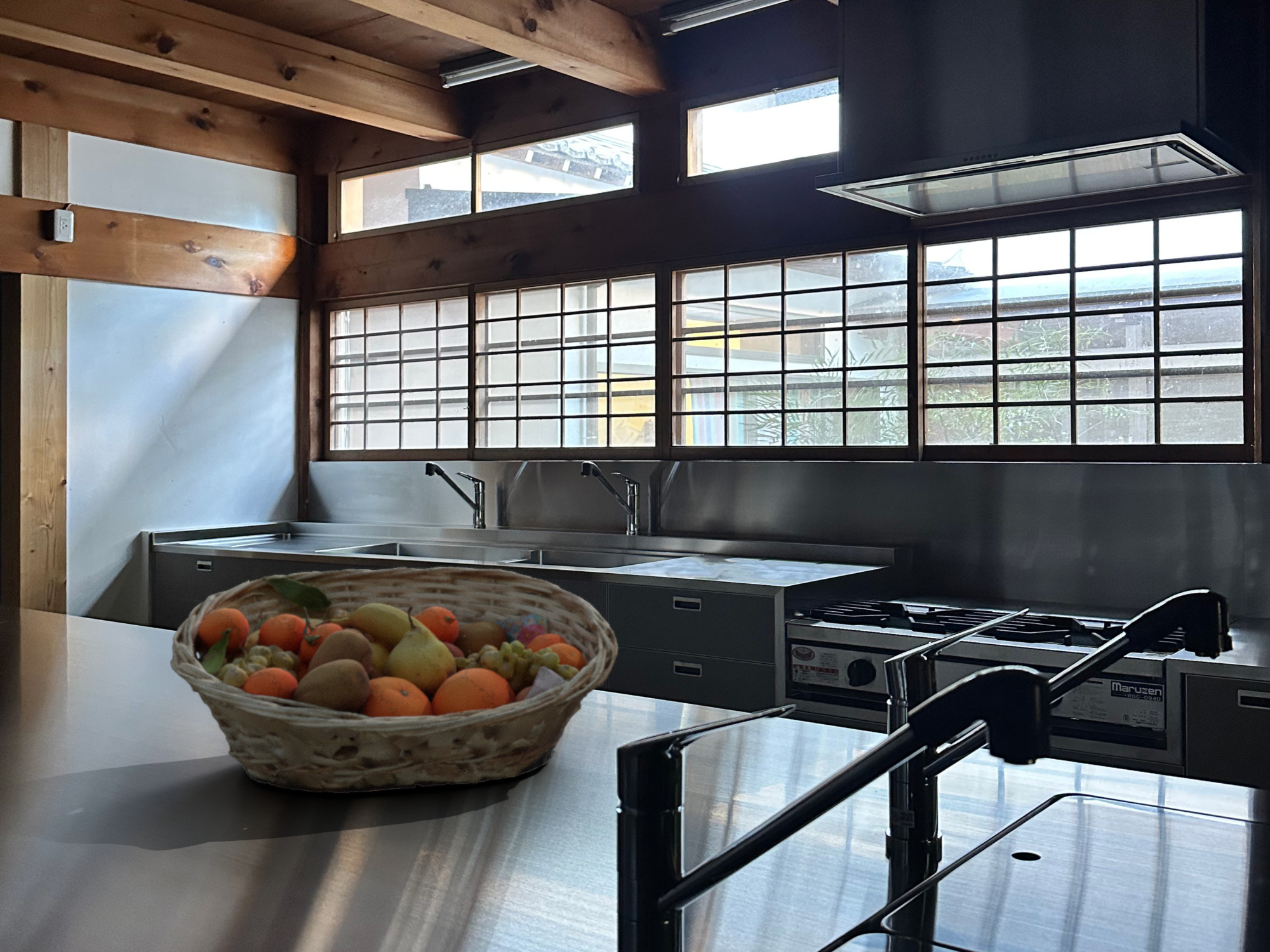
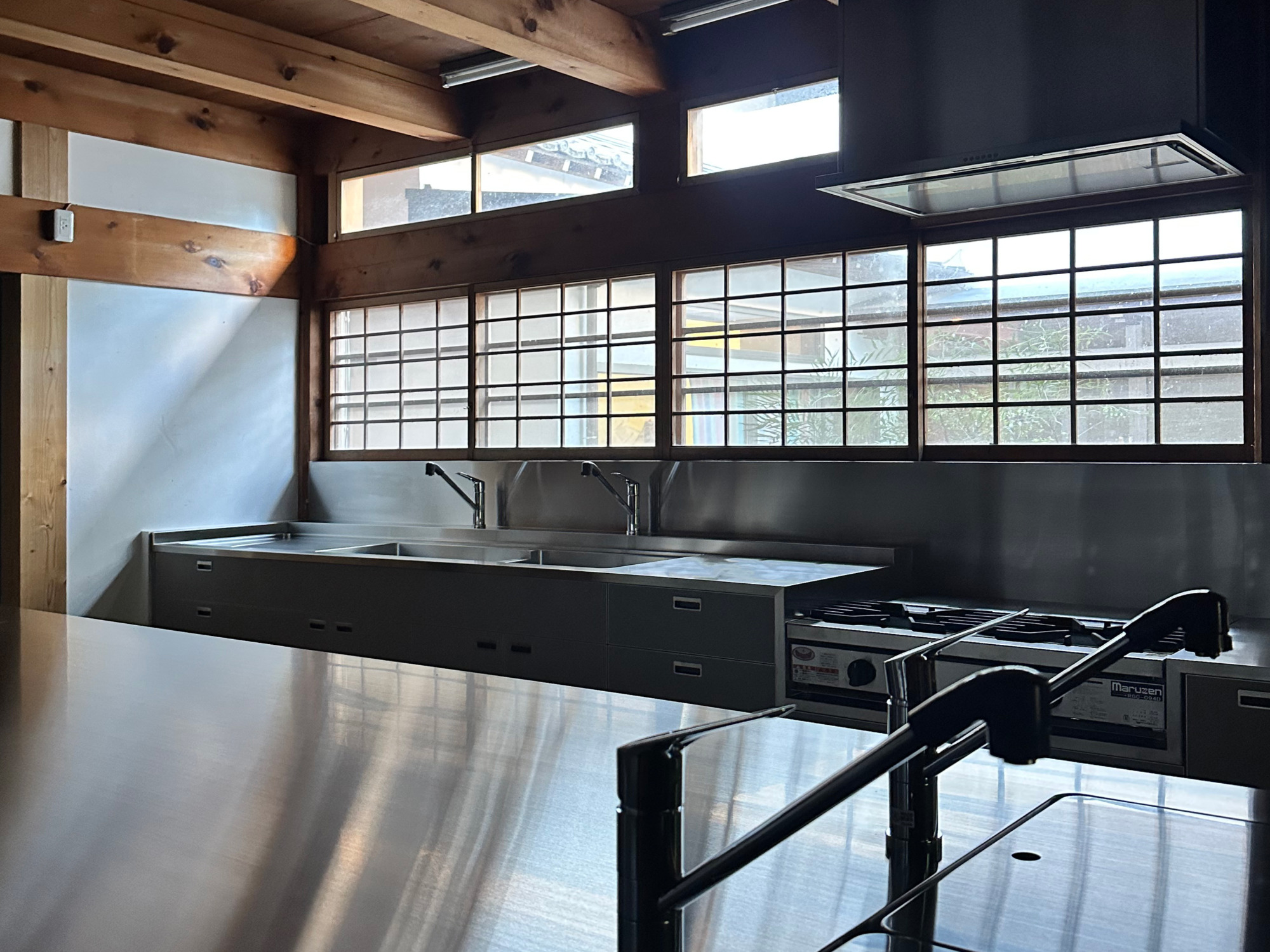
- fruit basket (401, 667)
